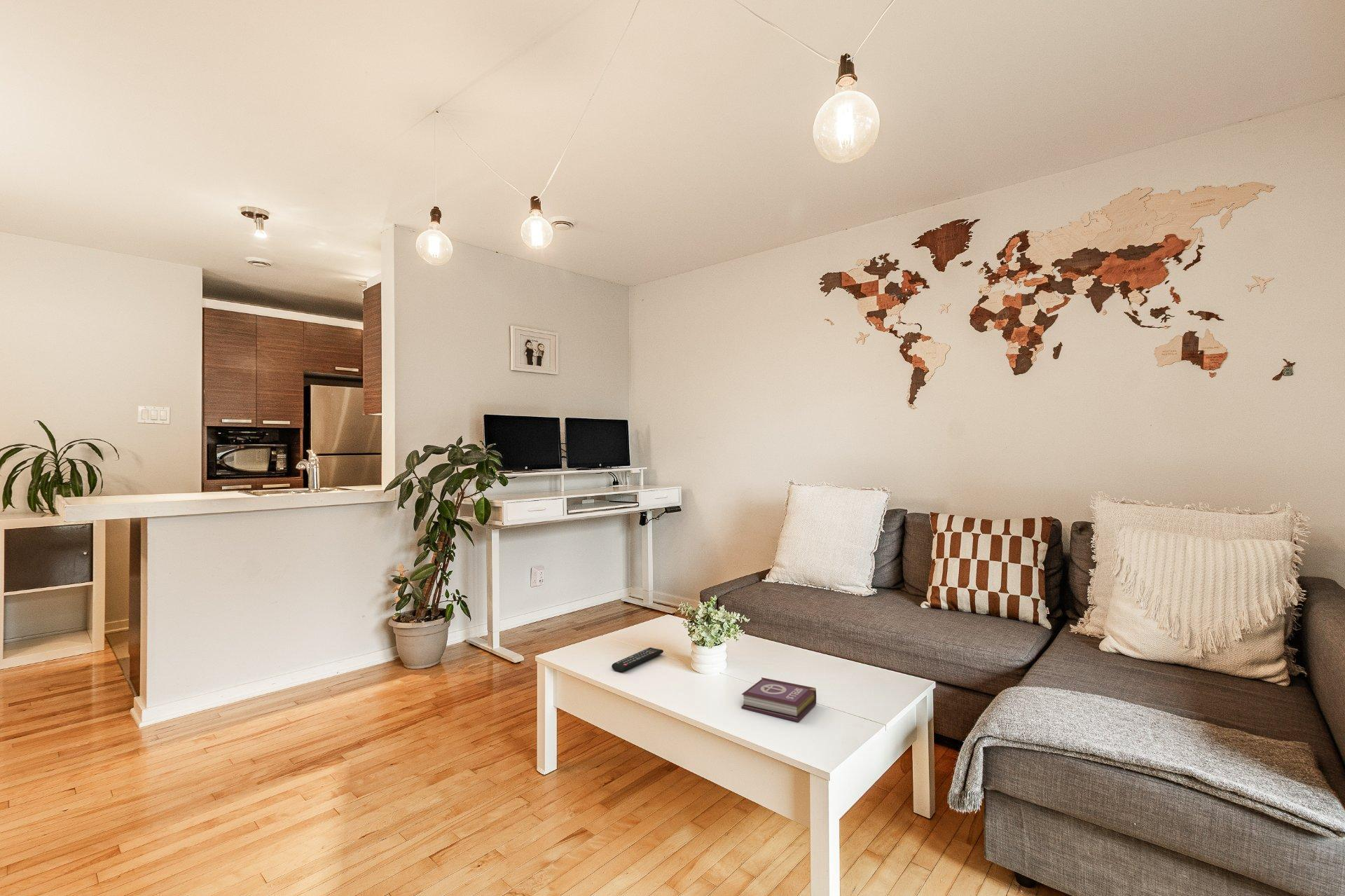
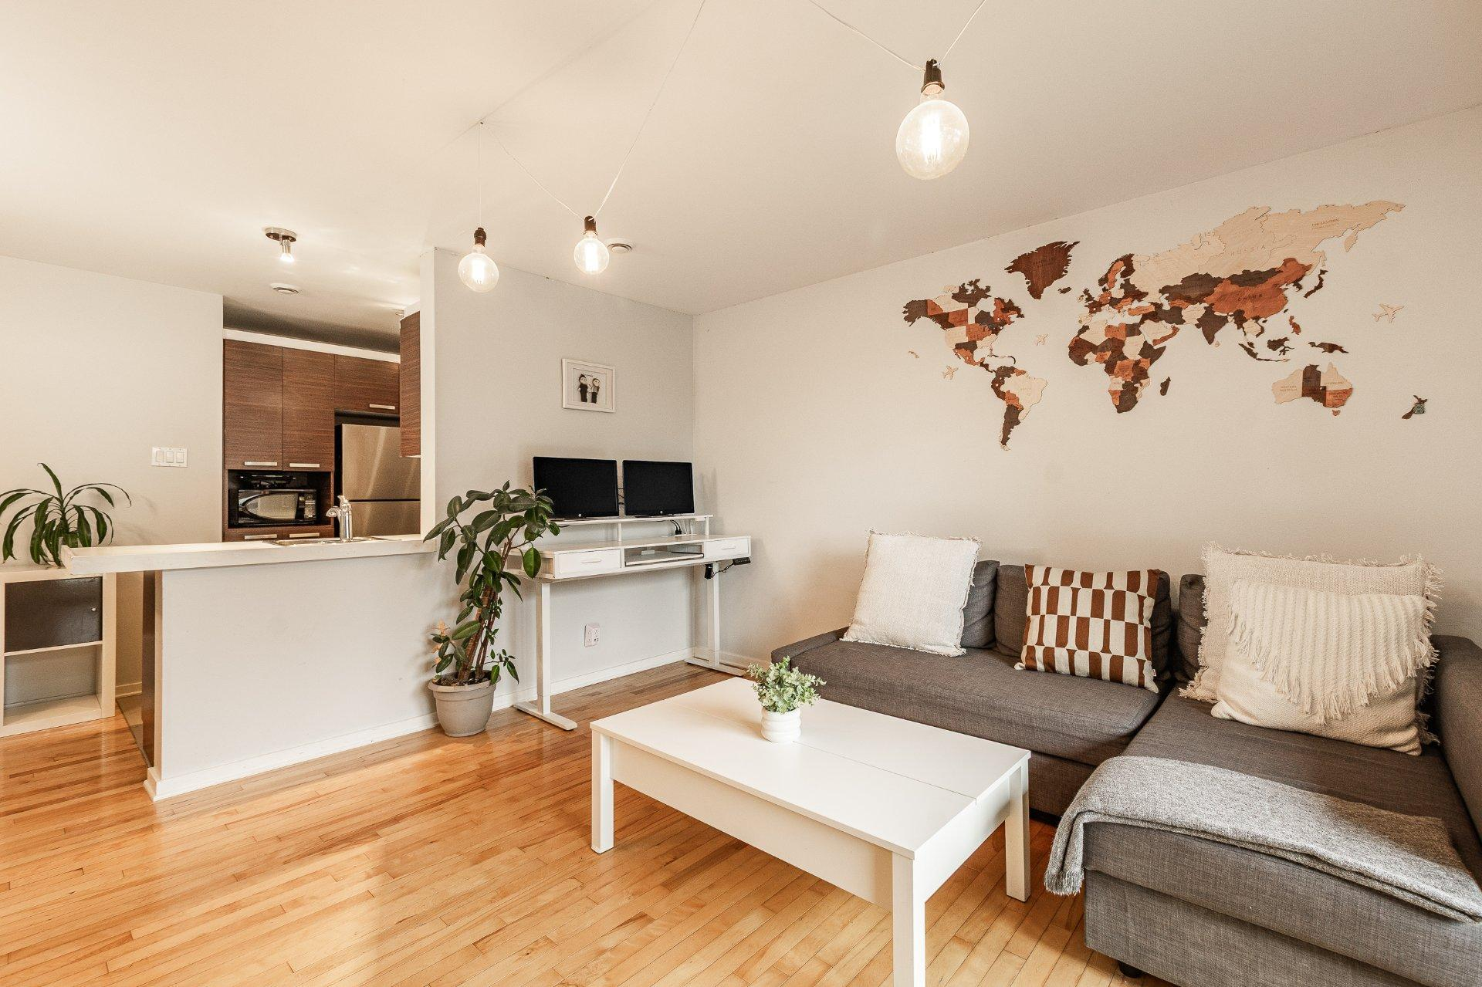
- book (779, 697)
- remote control (638, 659)
